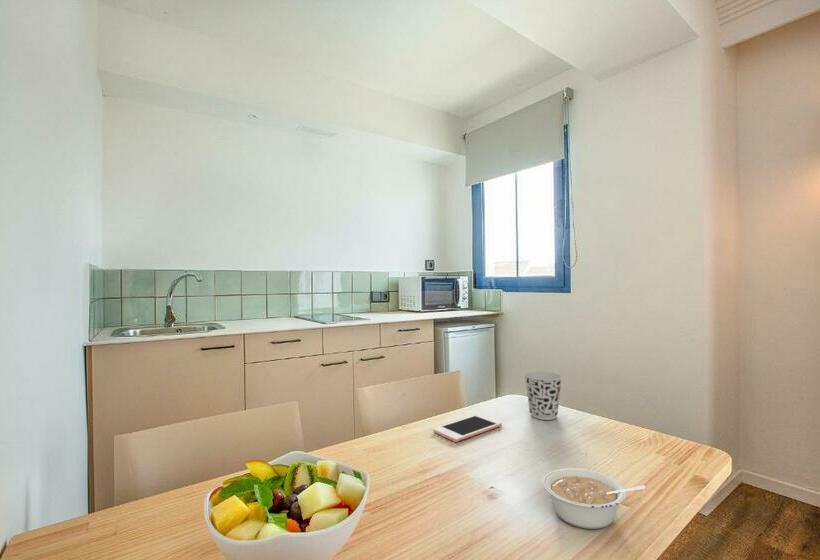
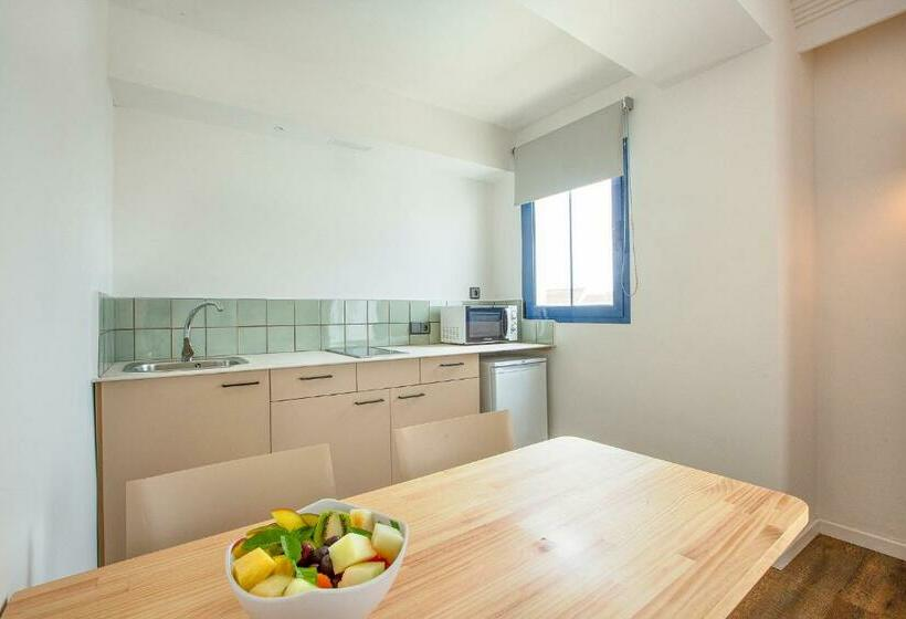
- cell phone (468, 427)
- cup (543, 395)
- legume (586, 496)
